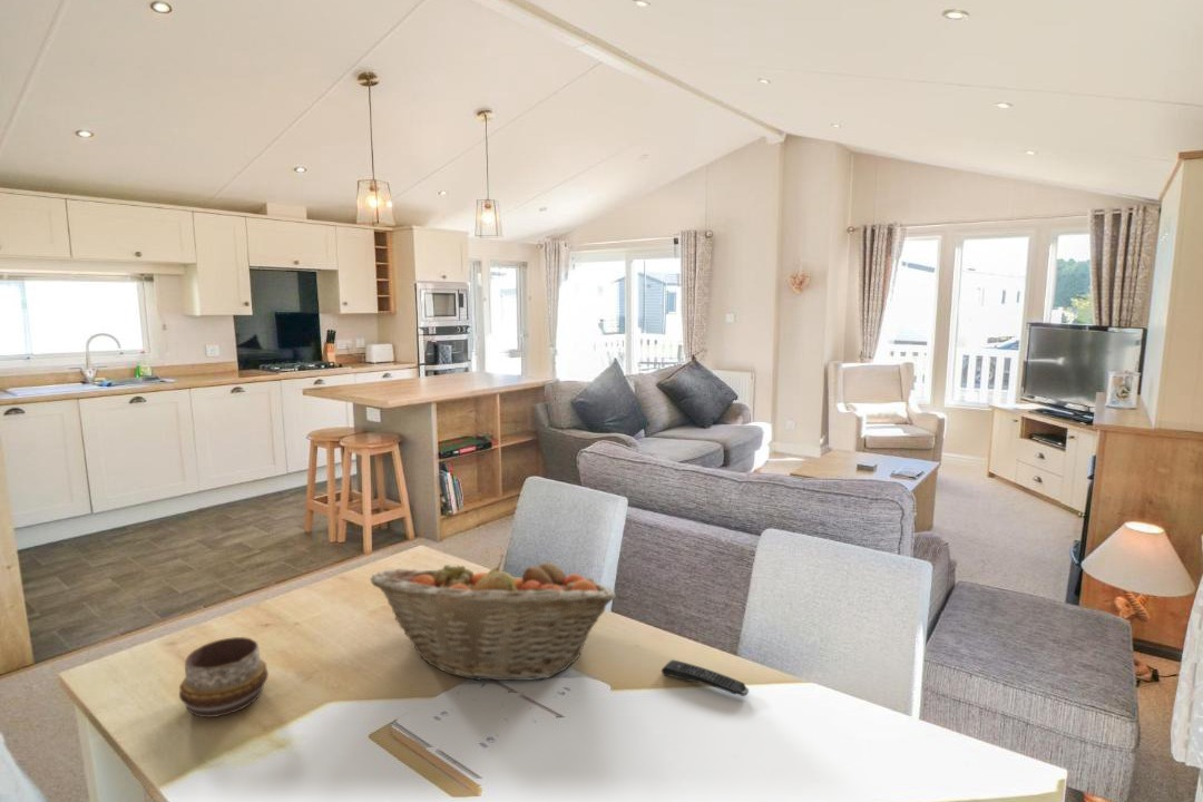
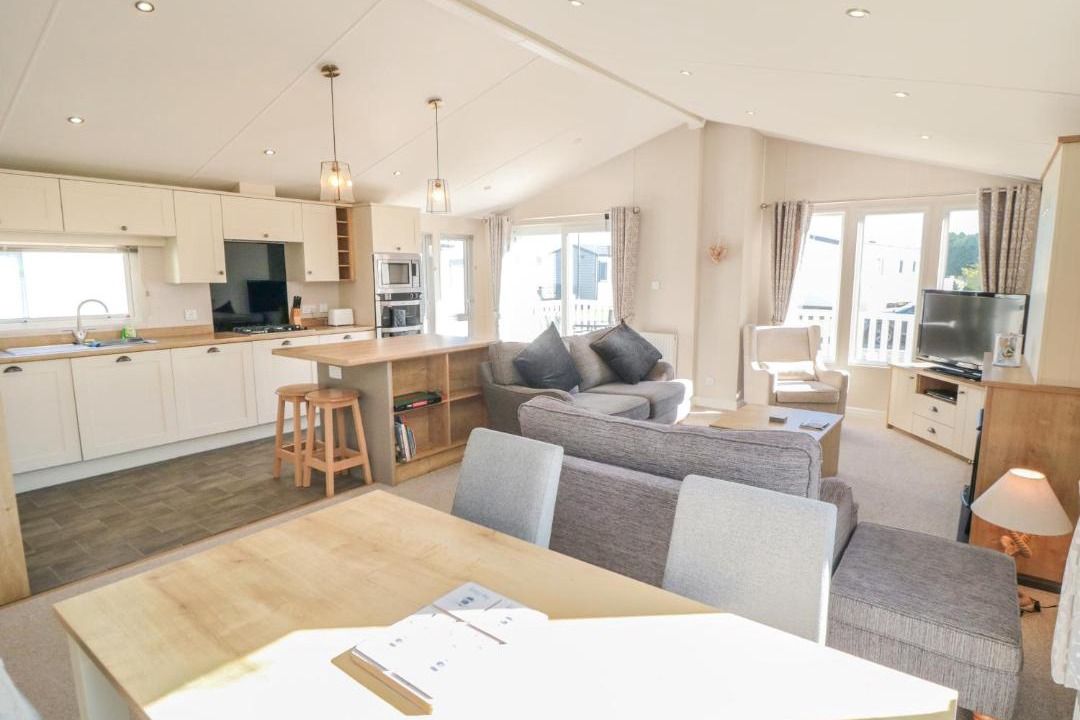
- fruit basket (493, 603)
- remote control (705, 677)
- decorative bowl (224, 676)
